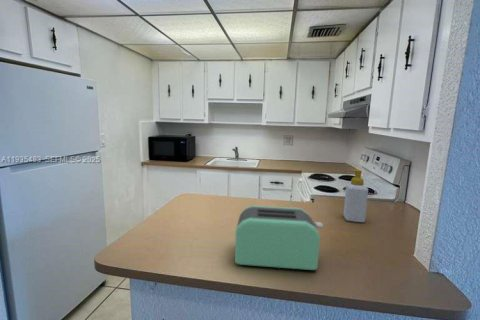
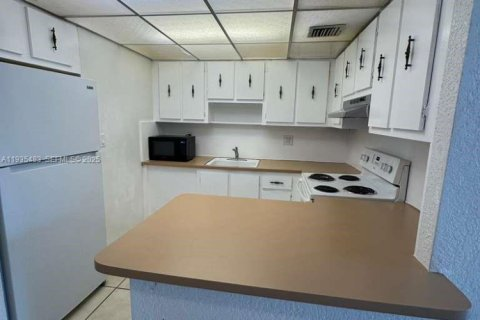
- toaster (275, 235)
- soap bottle (356, 195)
